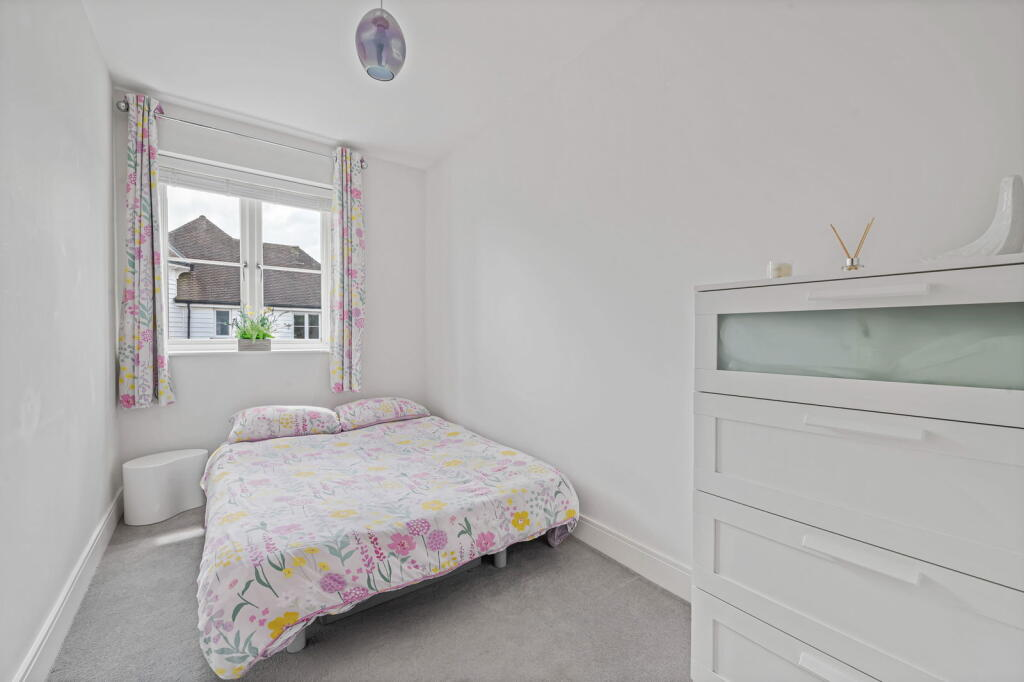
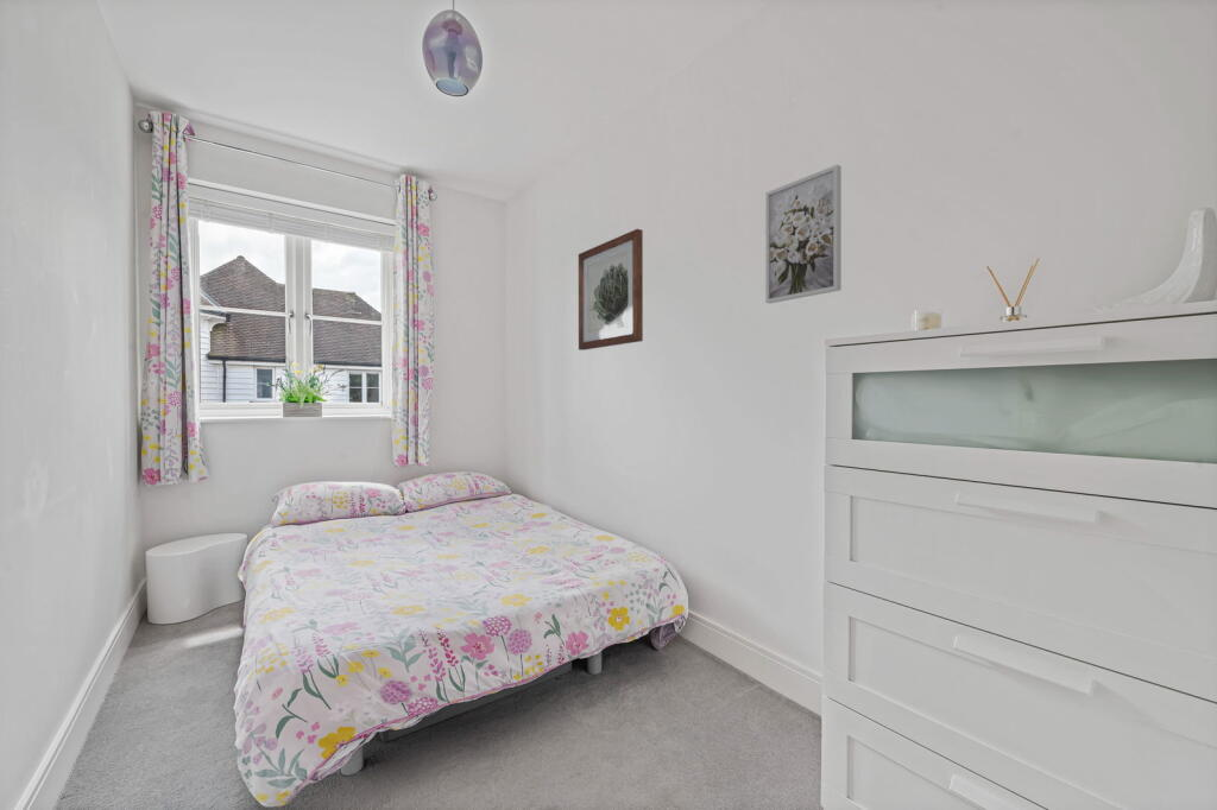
+ wall art (801, 238)
+ wall art (607, 293)
